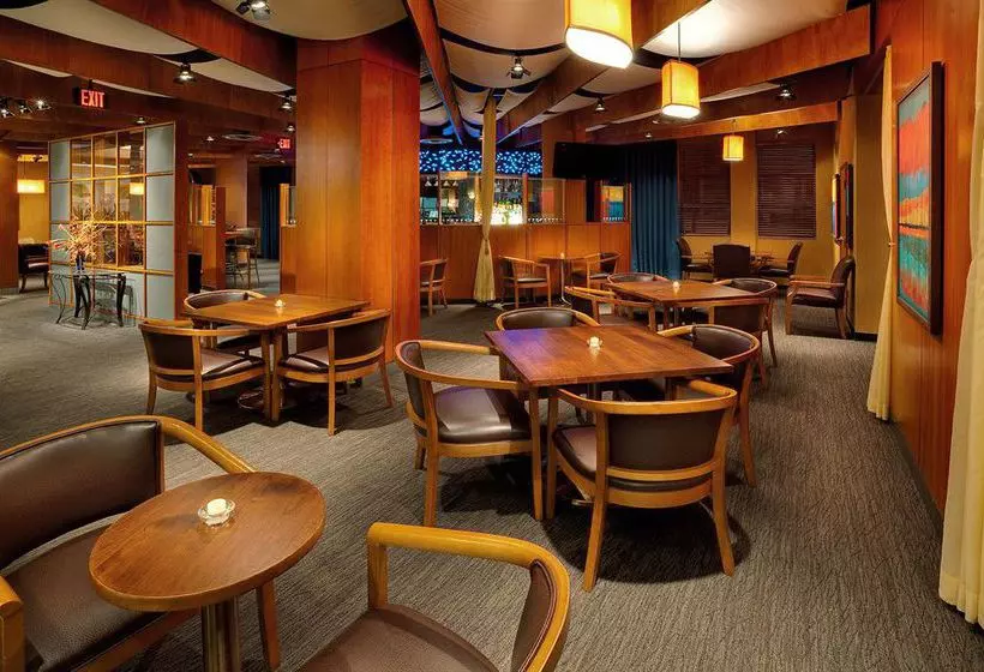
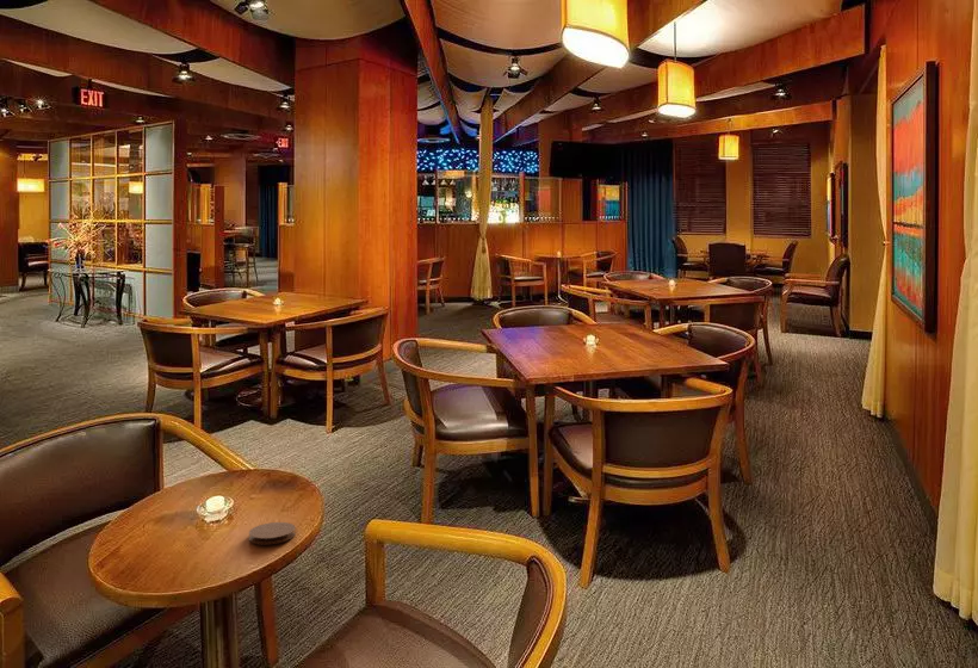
+ coaster (272, 532)
